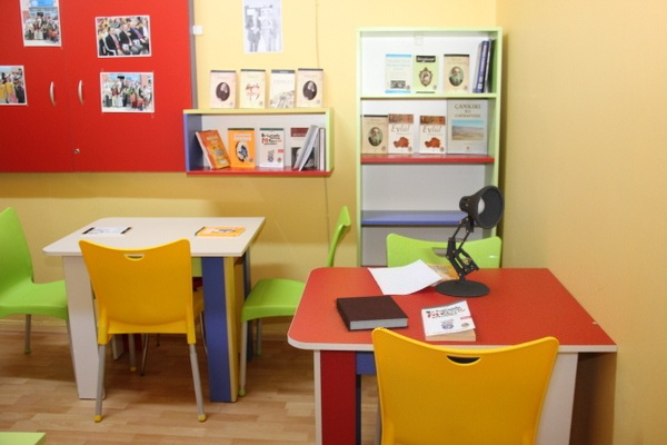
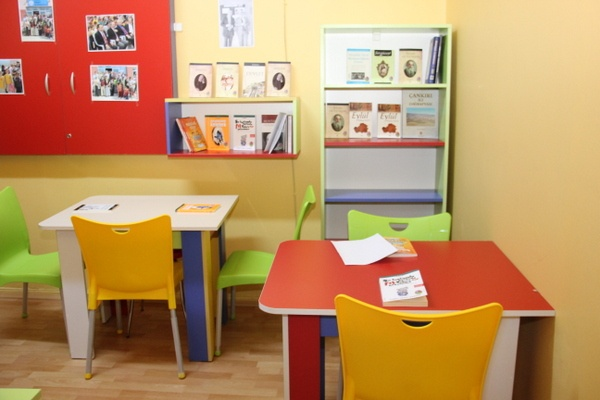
- desk lamp (465, 236)
- notebook (370, 312)
